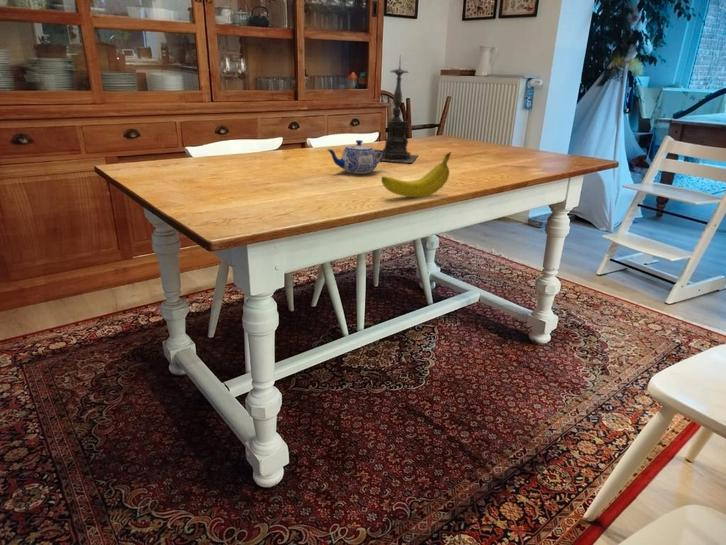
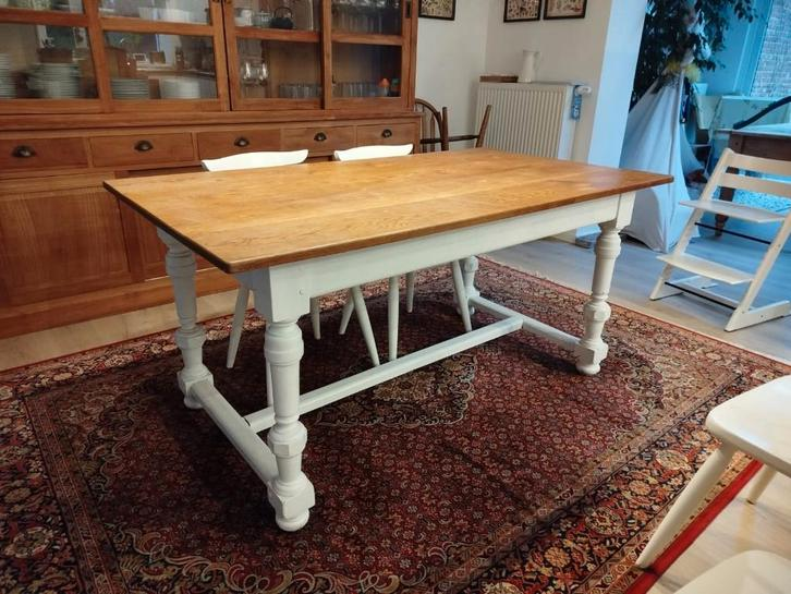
- candle holder (396, 108)
- teapot (355, 156)
- fruit (419, 179)
